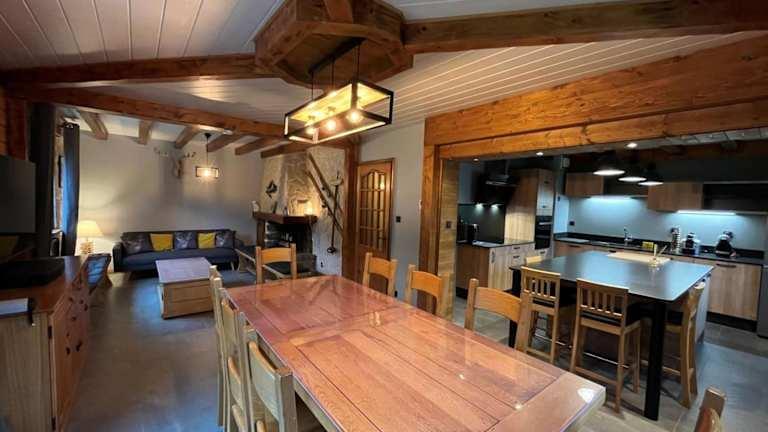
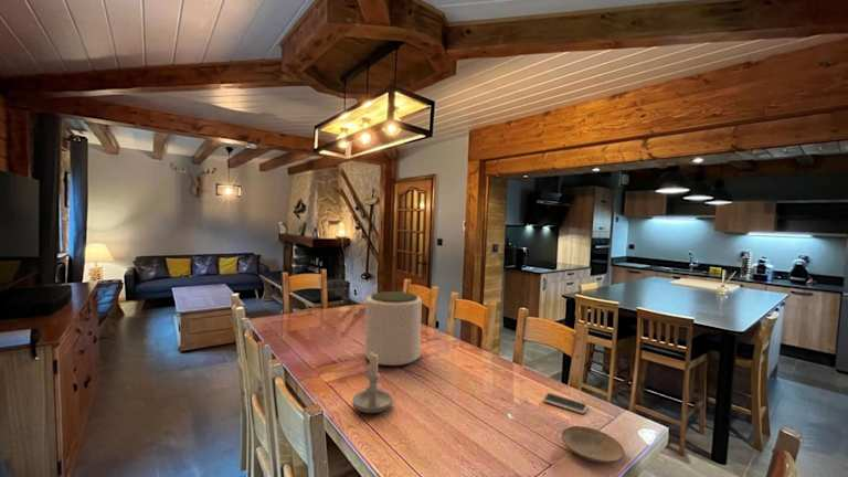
+ smartphone (564, 402)
+ plant pot (393, 326)
+ plate (591, 446)
+ candle (373, 379)
